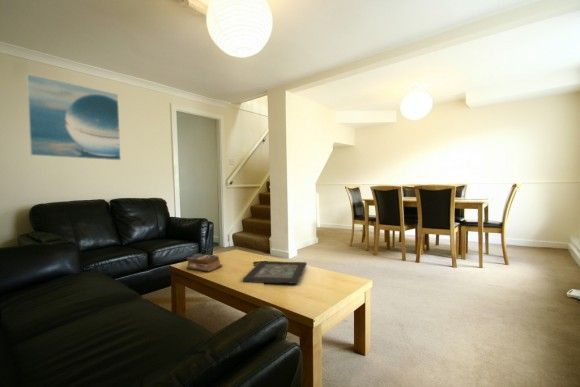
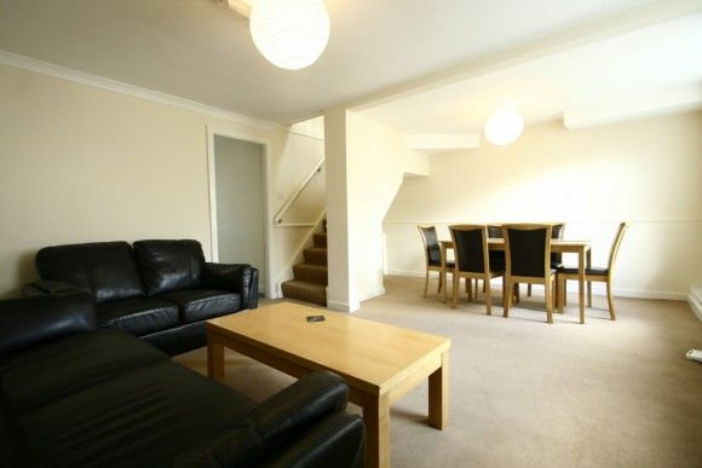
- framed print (78, 121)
- books (204, 261)
- decorative tray (277, 271)
